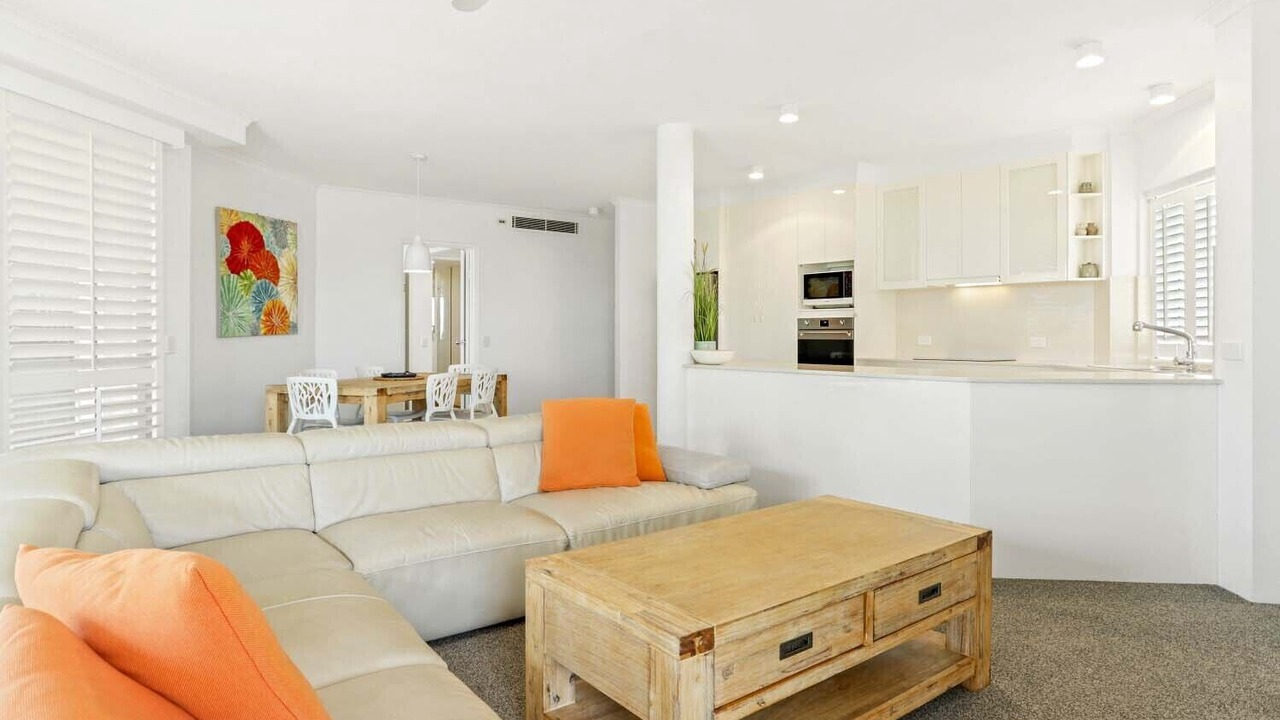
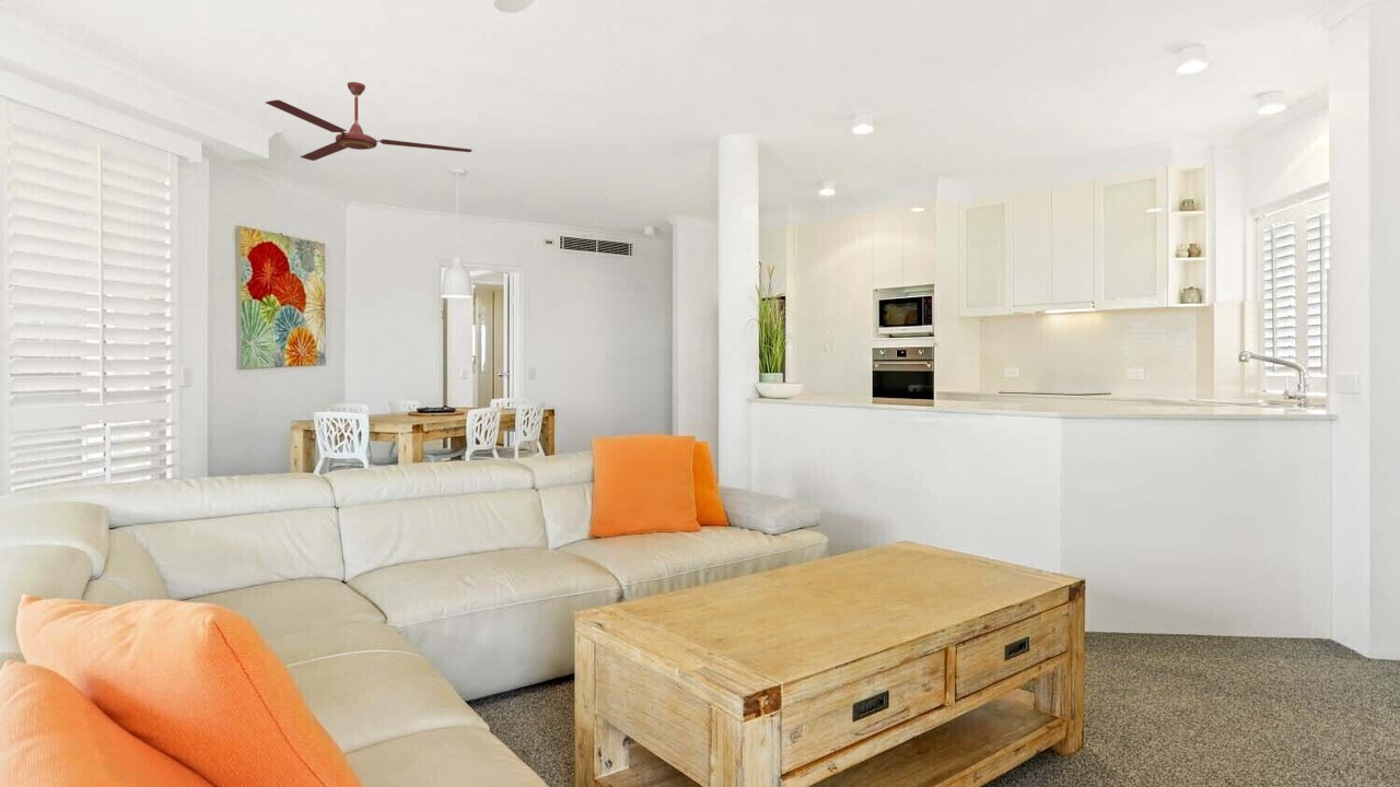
+ ceiling fan (369, 136)
